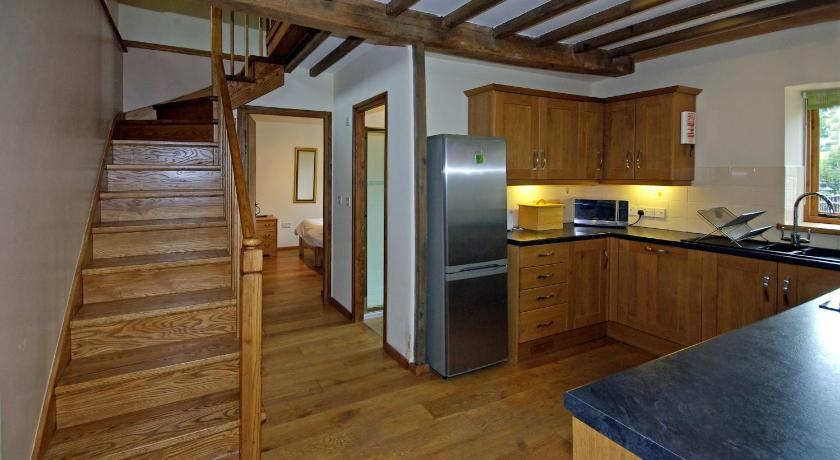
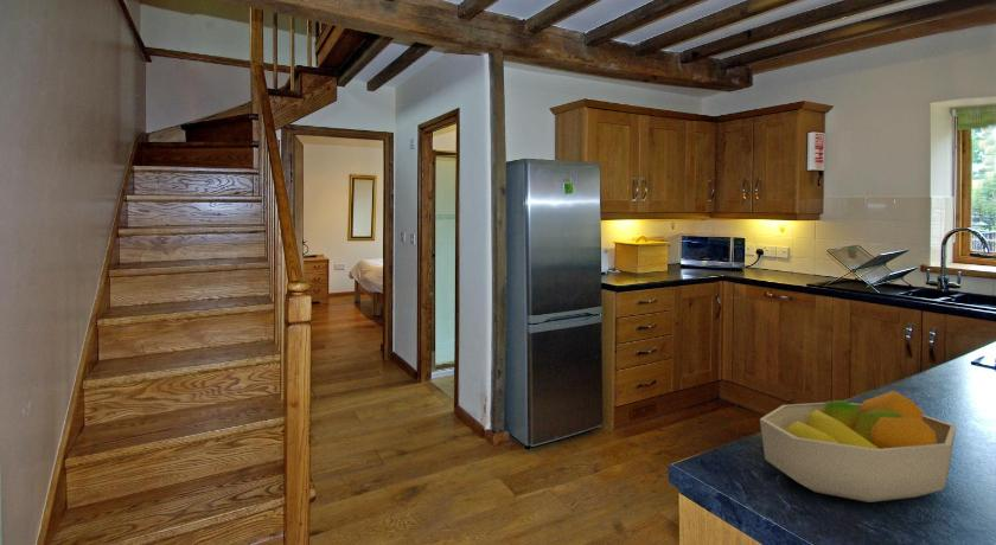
+ fruit bowl (855, 437)
